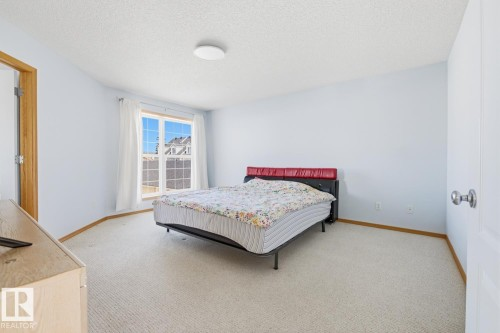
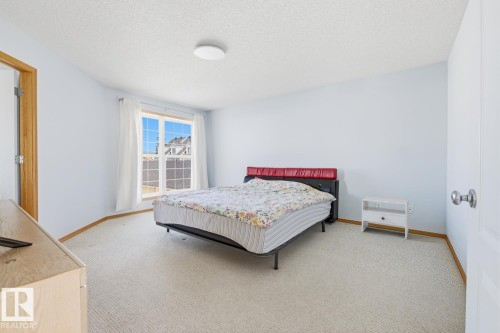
+ nightstand (384, 215)
